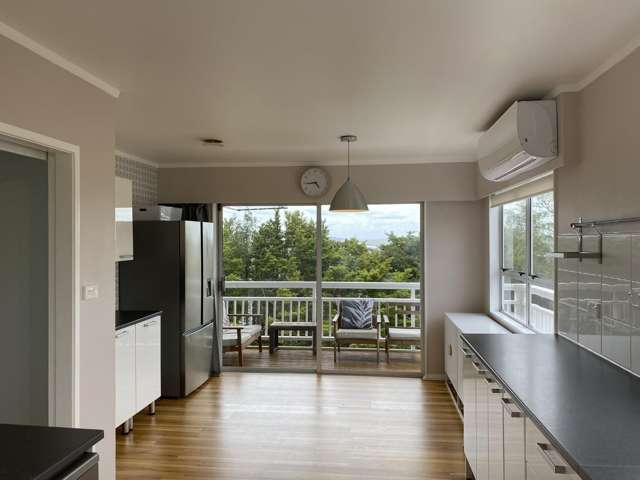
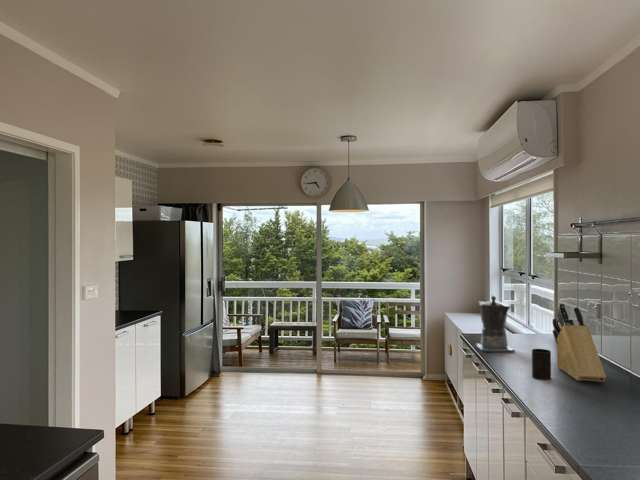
+ knife block (576, 339)
+ cup (541, 363)
+ coffee maker (493, 321)
